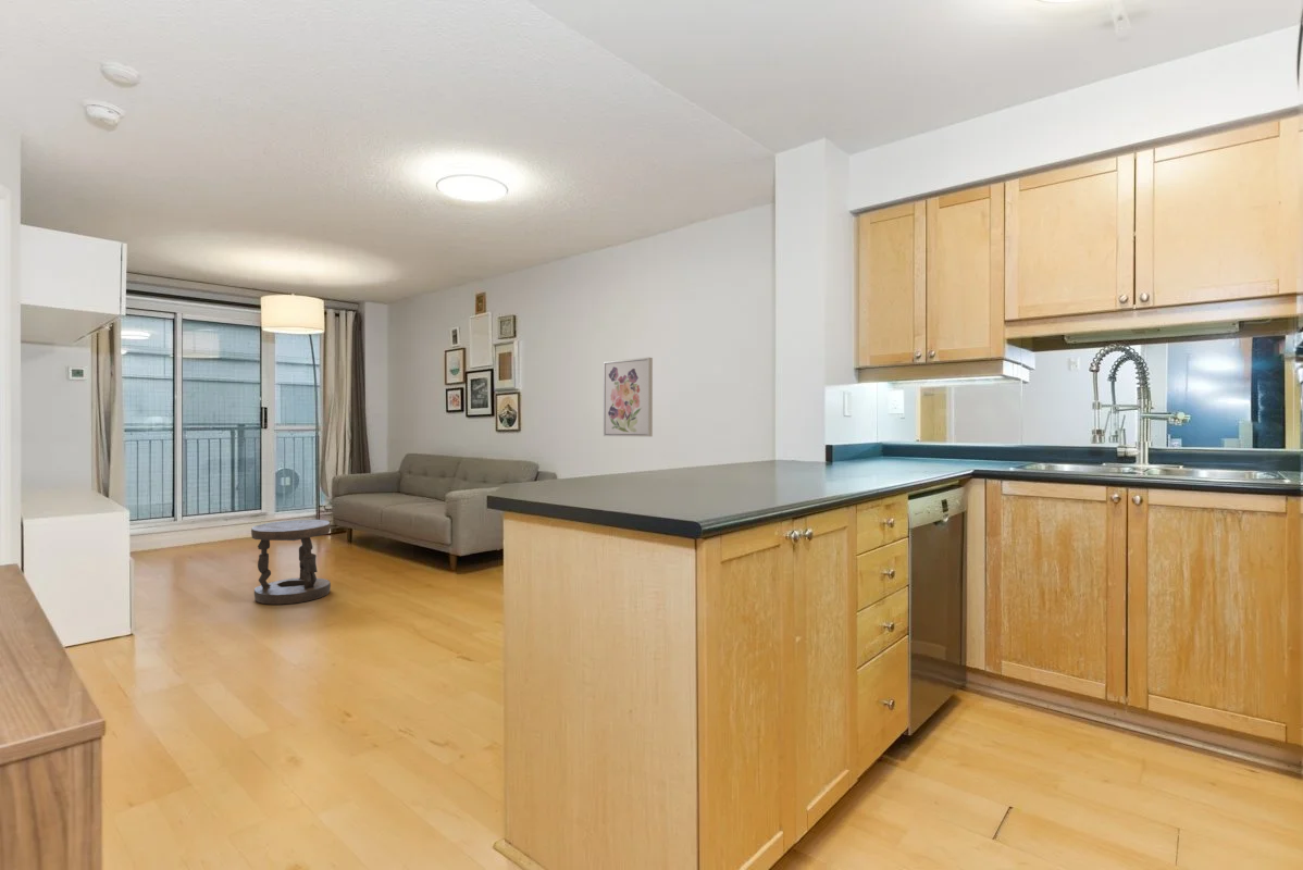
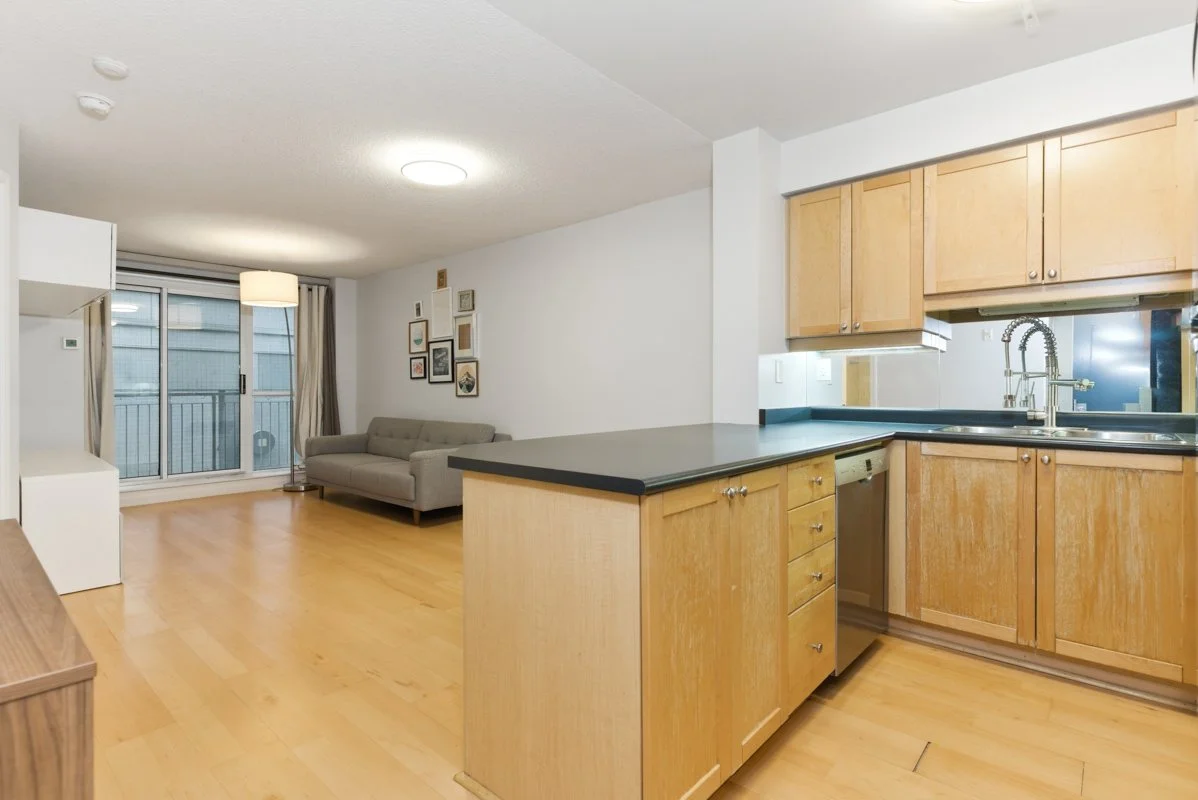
- wall art (626, 398)
- stool (299, 560)
